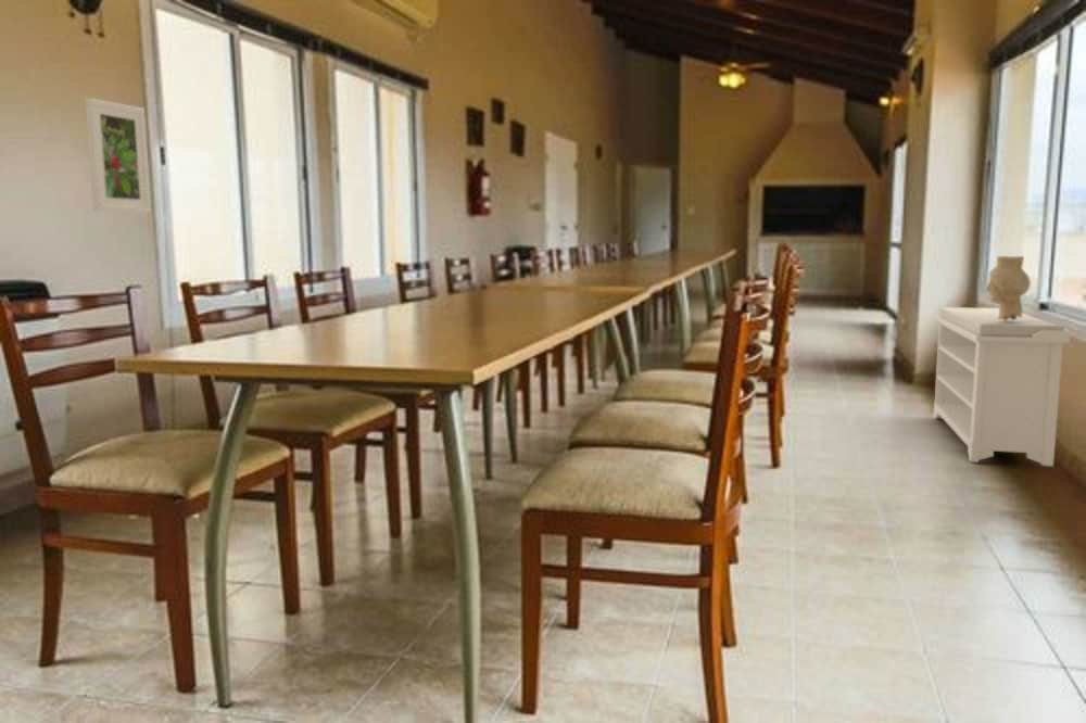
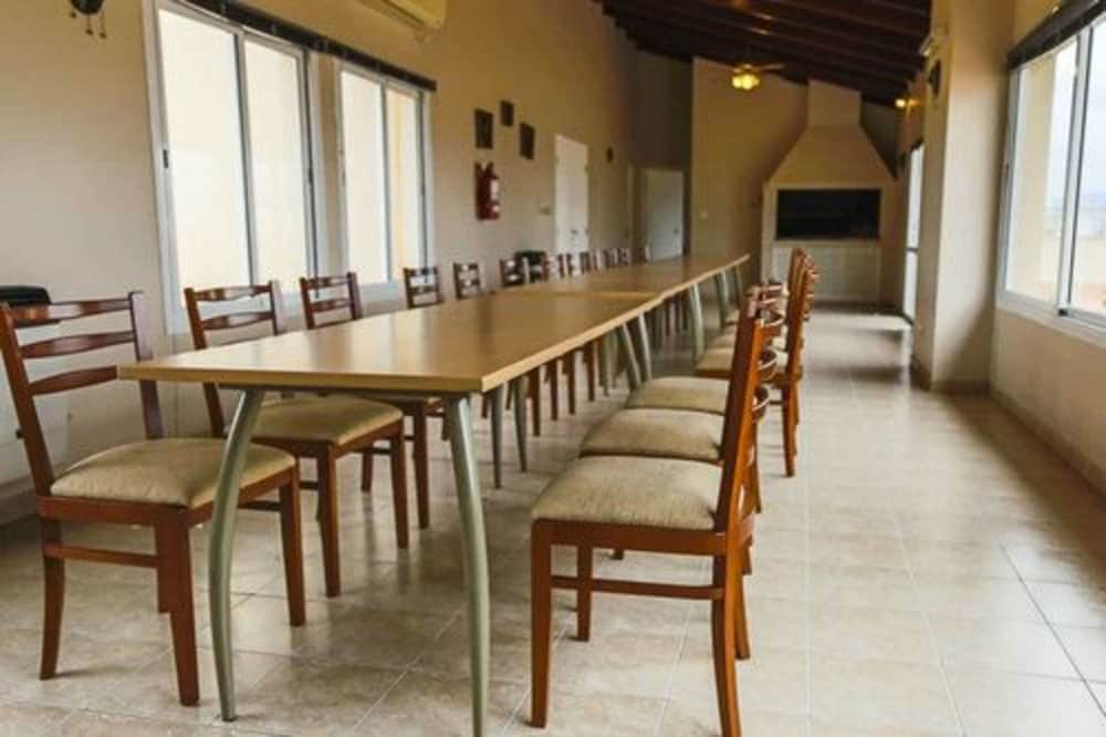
- bench (990, 378)
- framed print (119, 157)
- decorative vase (1007, 288)
